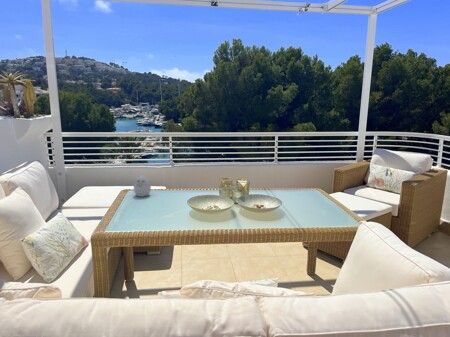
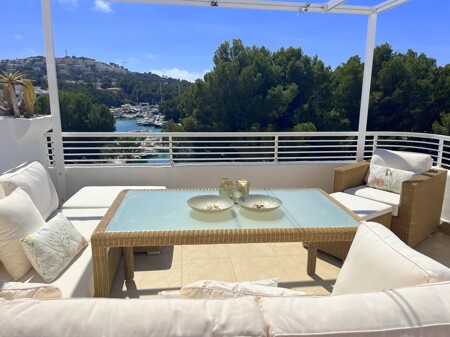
- decorative egg (142, 185)
